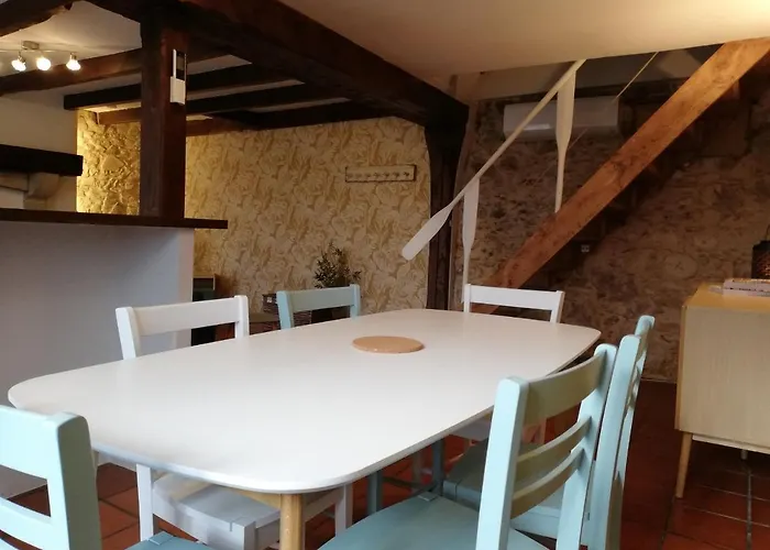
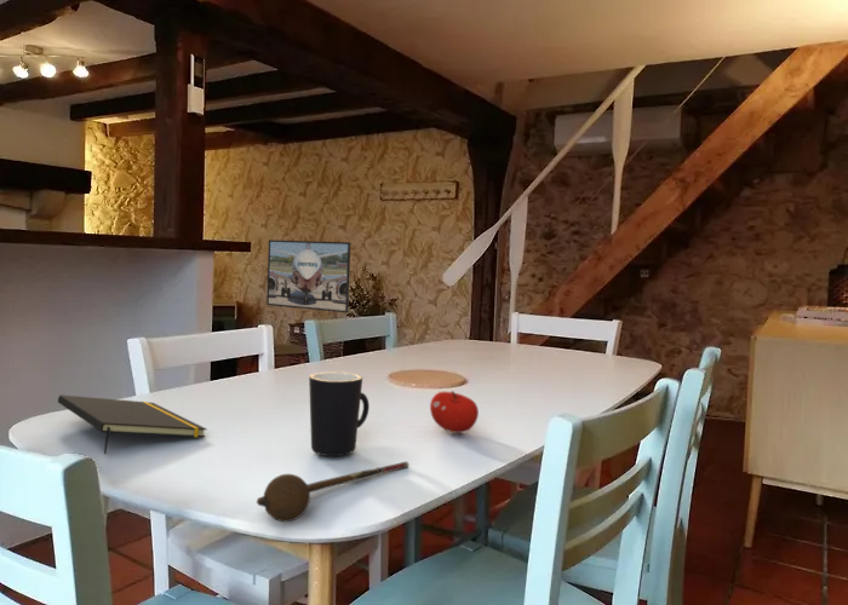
+ spoon (350, 474)
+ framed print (306, 275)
+ mug (340, 413)
+ fruit (454, 410)
+ notepad (130, 415)
